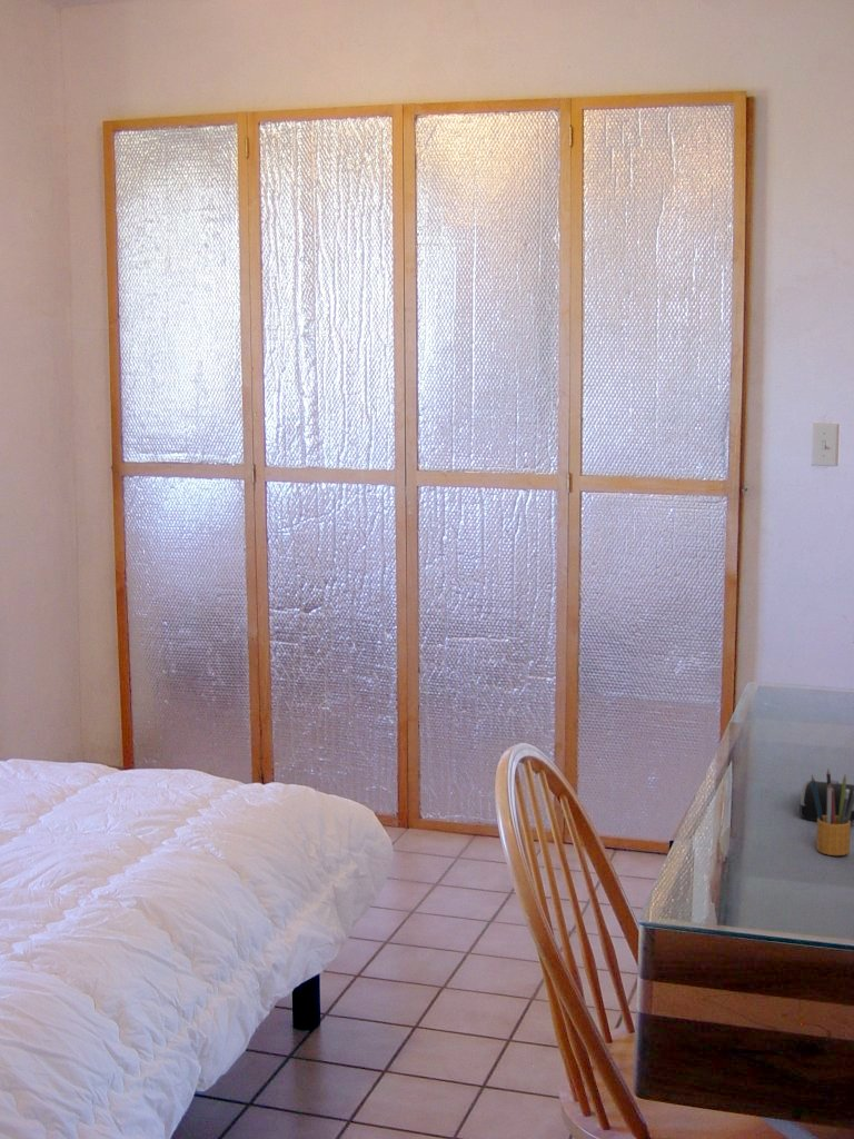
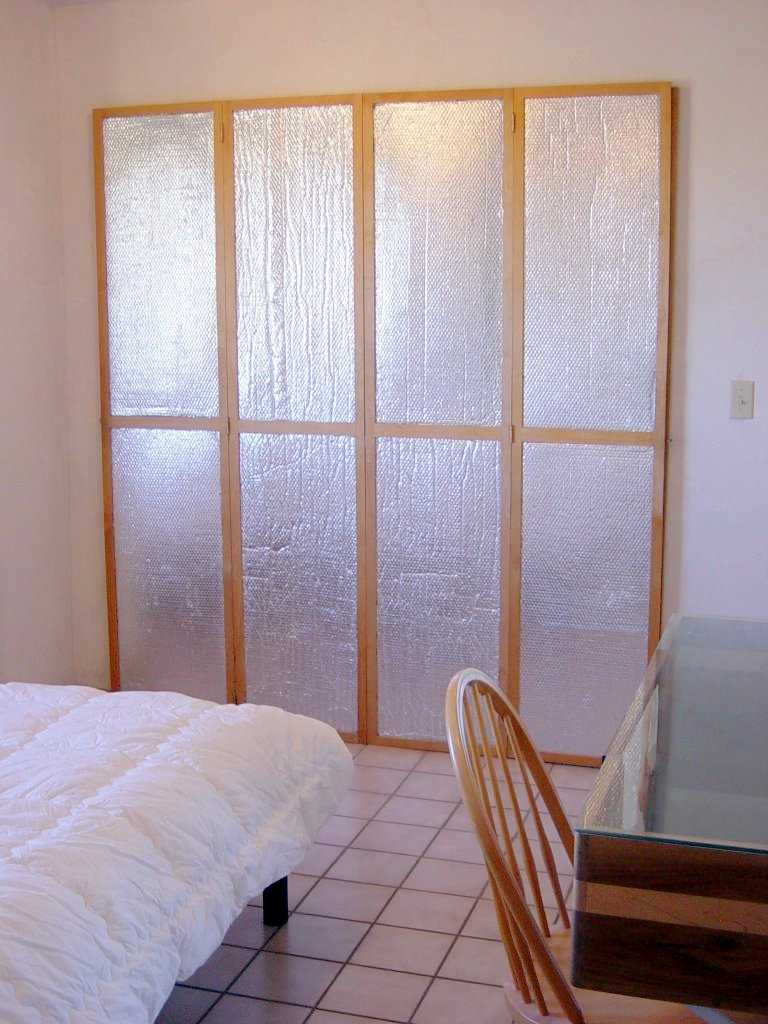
- computer mouse (834, 796)
- pencil box (832, 811)
